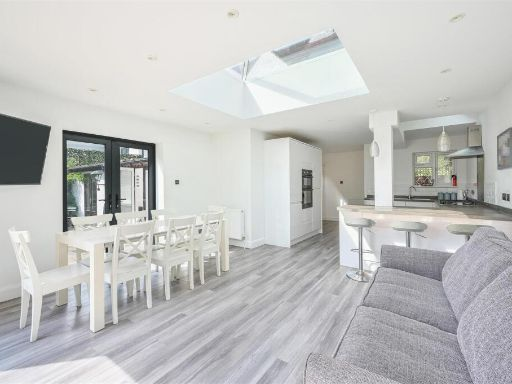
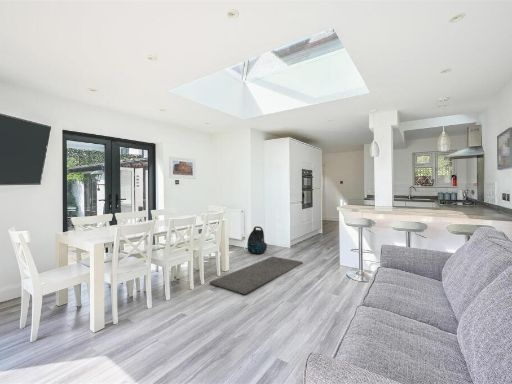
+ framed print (182, 168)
+ vacuum cleaner (256, 239)
+ rug (261, 271)
